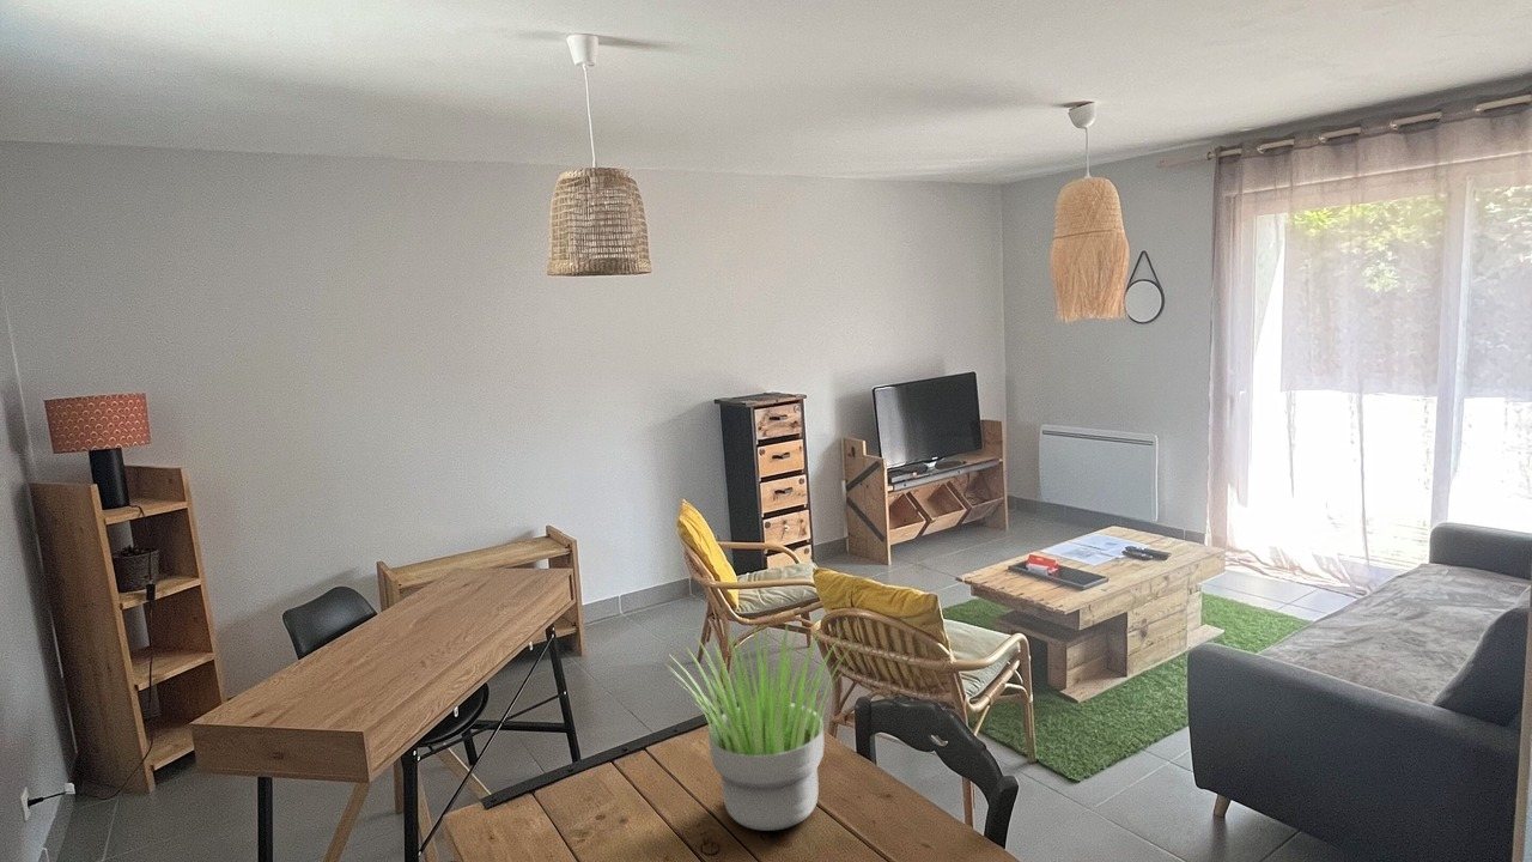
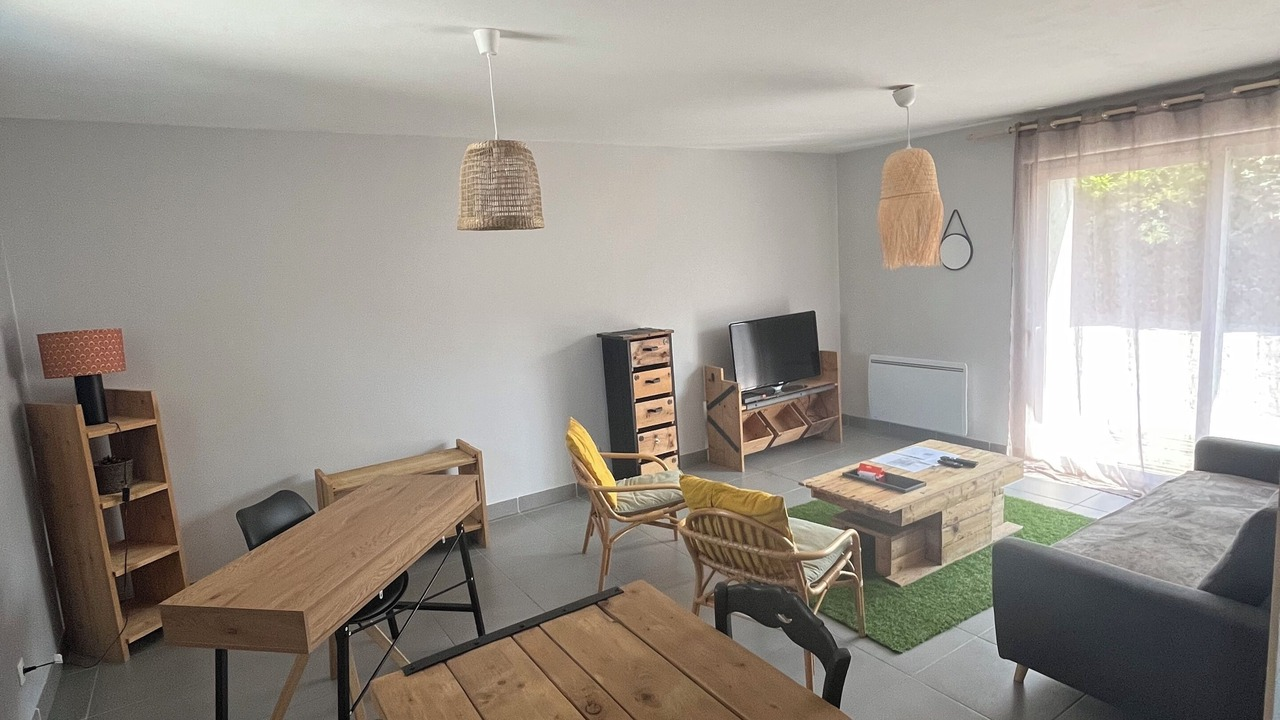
- potted plant (767, 729)
